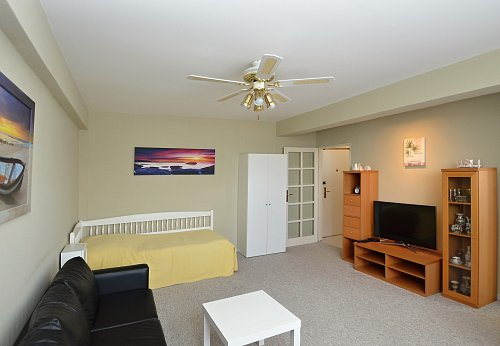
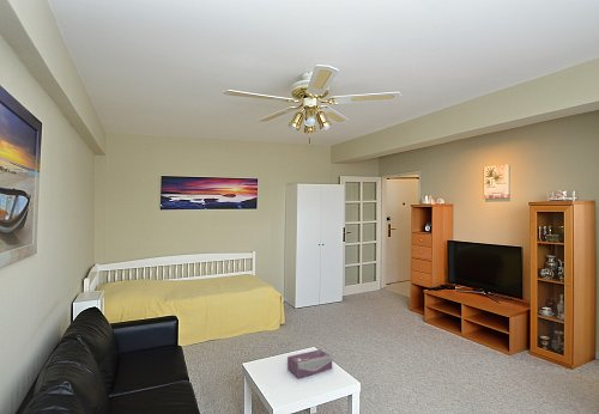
+ tissue box (309, 361)
